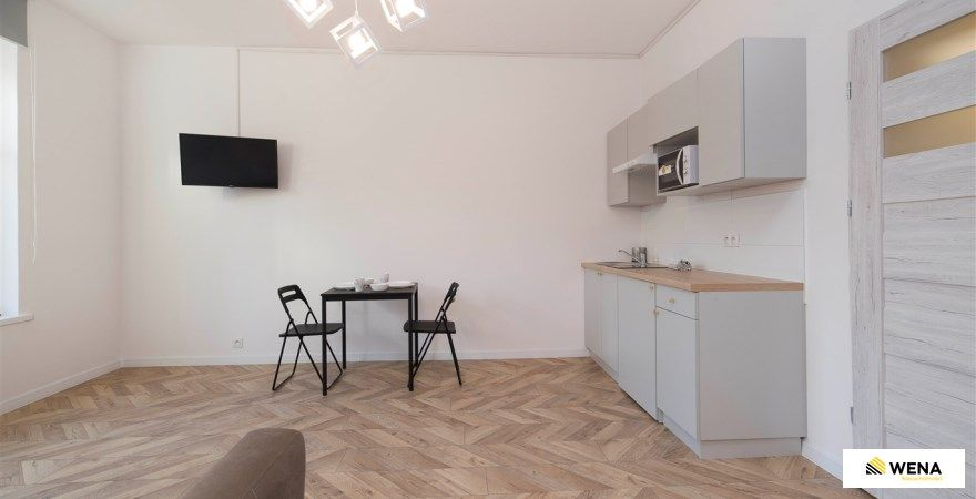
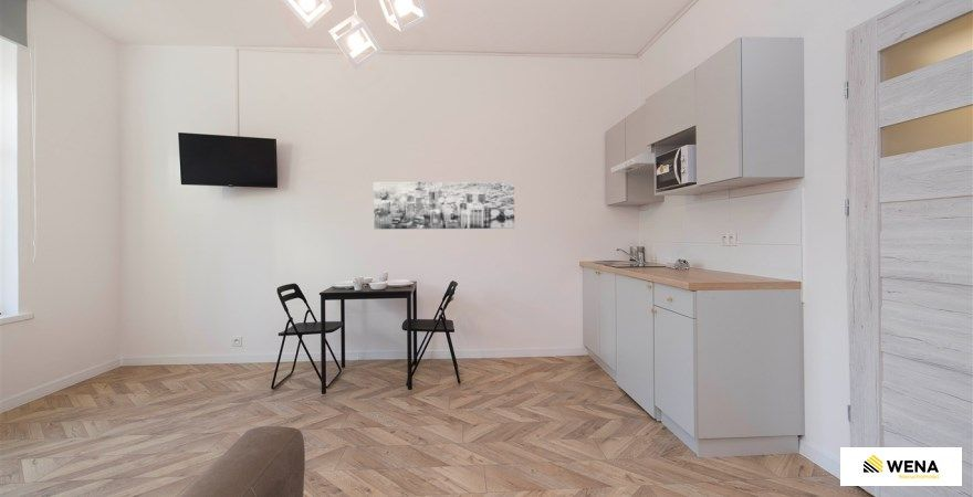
+ wall art (444, 205)
